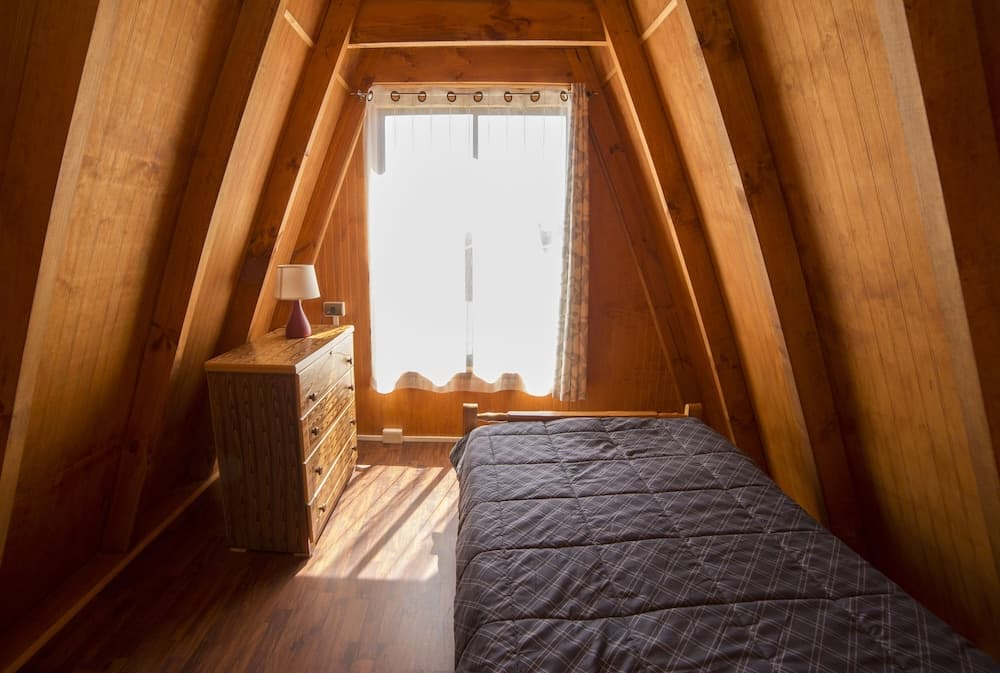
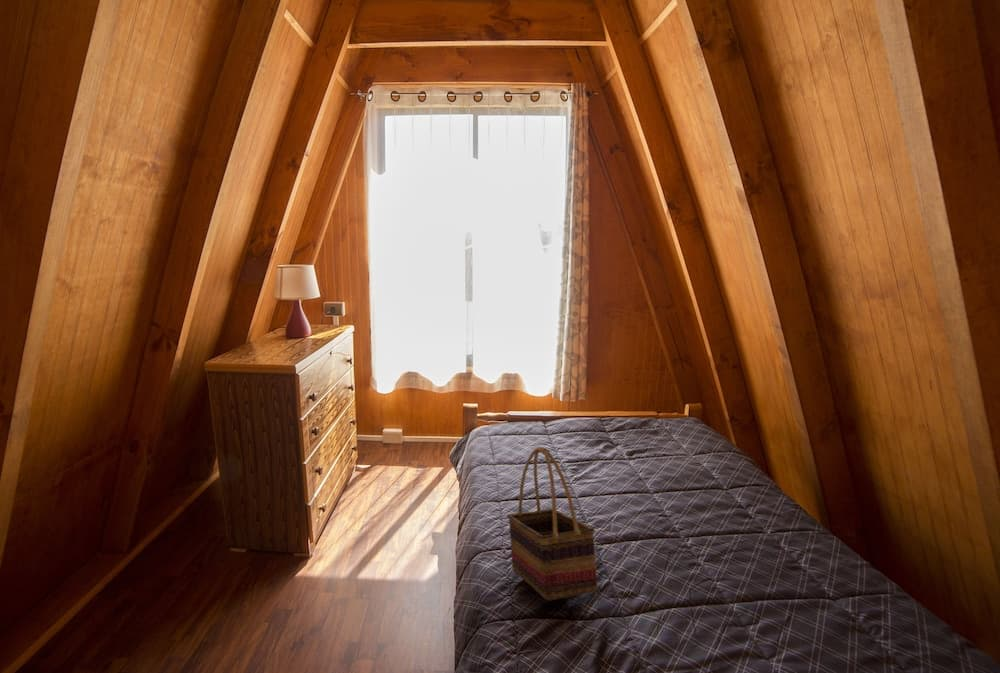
+ woven basket (547, 512)
